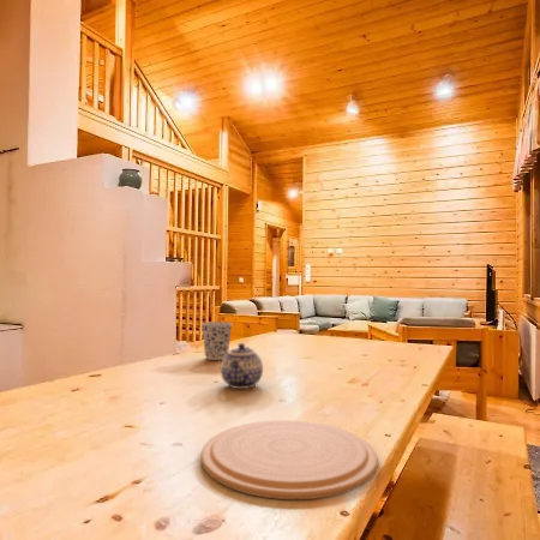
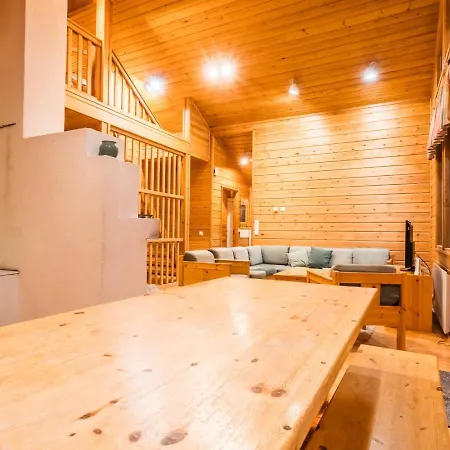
- cup (216, 341)
- plate (288, 450)
- teapot (241, 364)
